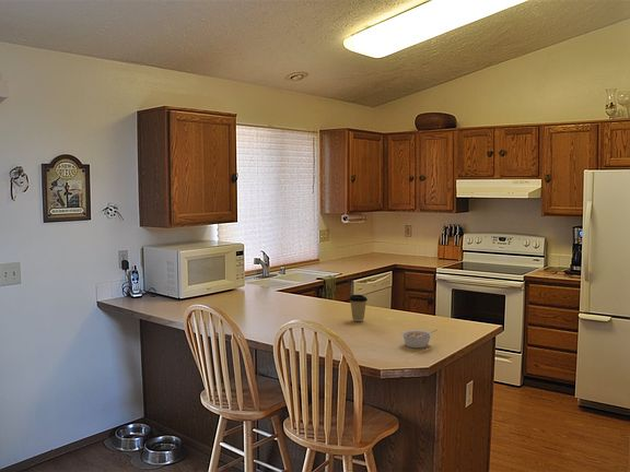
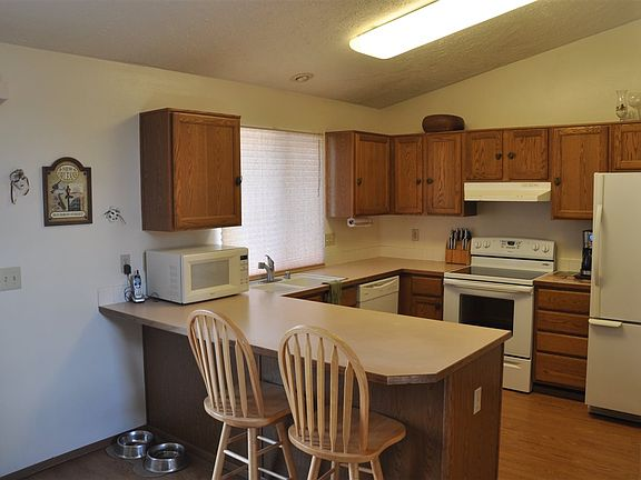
- legume (417, 338)
- coffee cup (358, 308)
